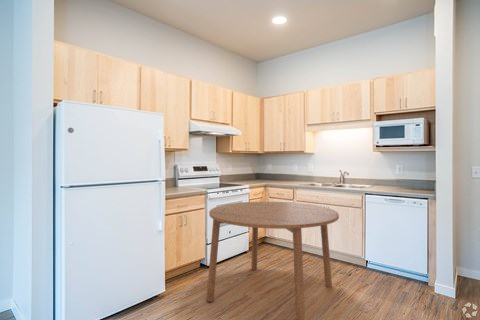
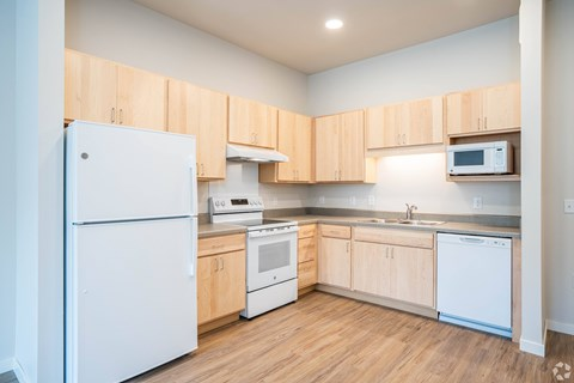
- dining table (257, 249)
